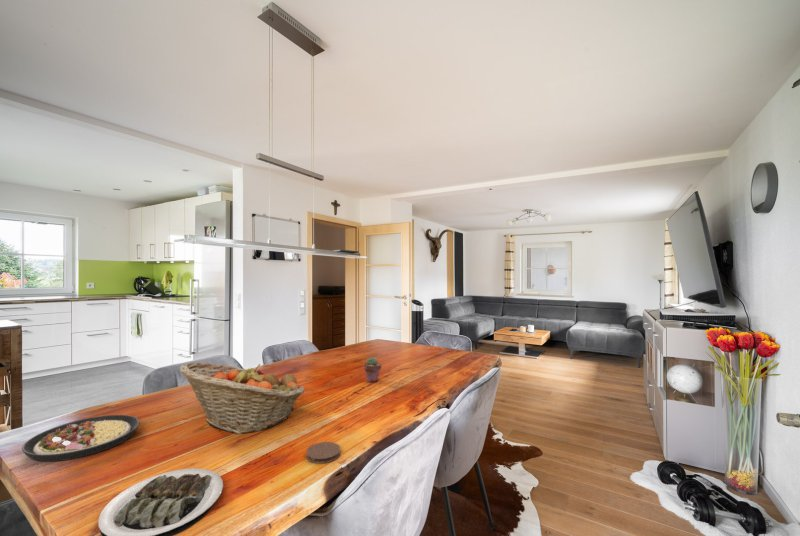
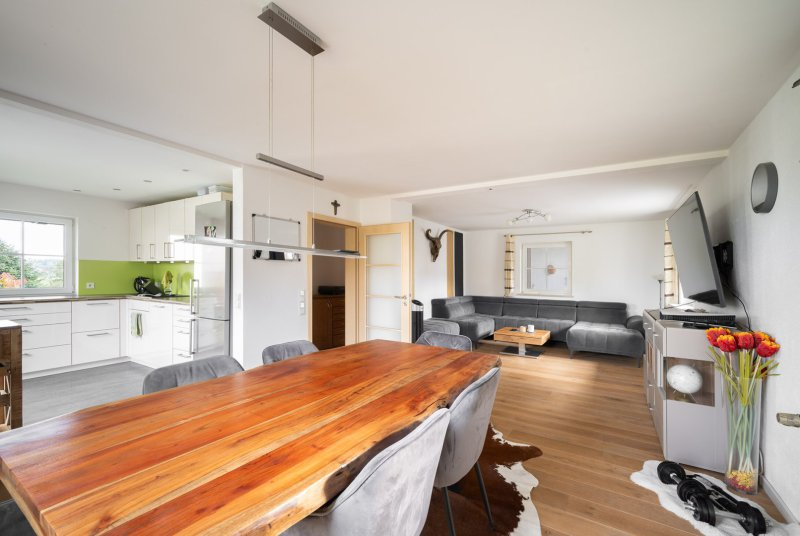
- plate (165, 497)
- potted succulent (372, 368)
- fruit basket (243, 388)
- plate (85, 434)
- coaster (323, 452)
